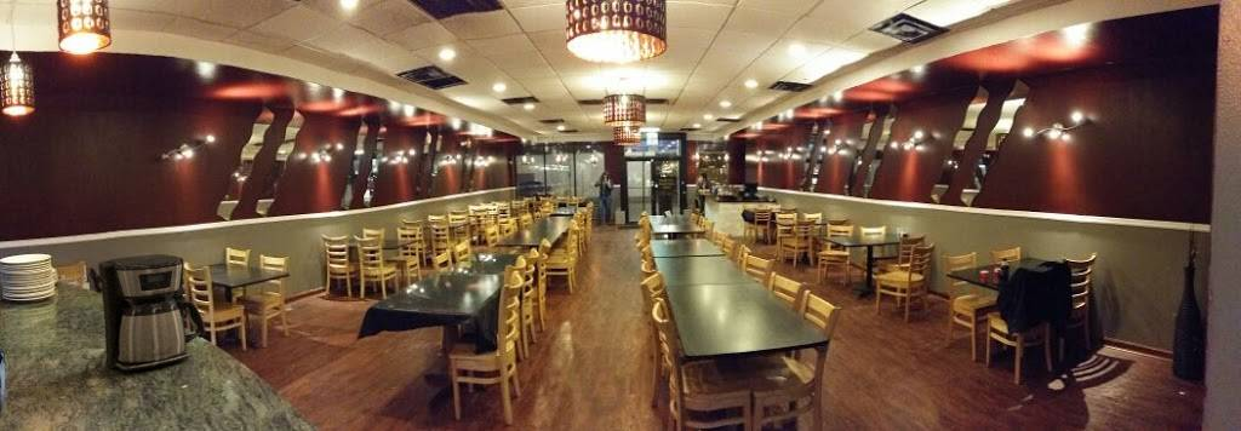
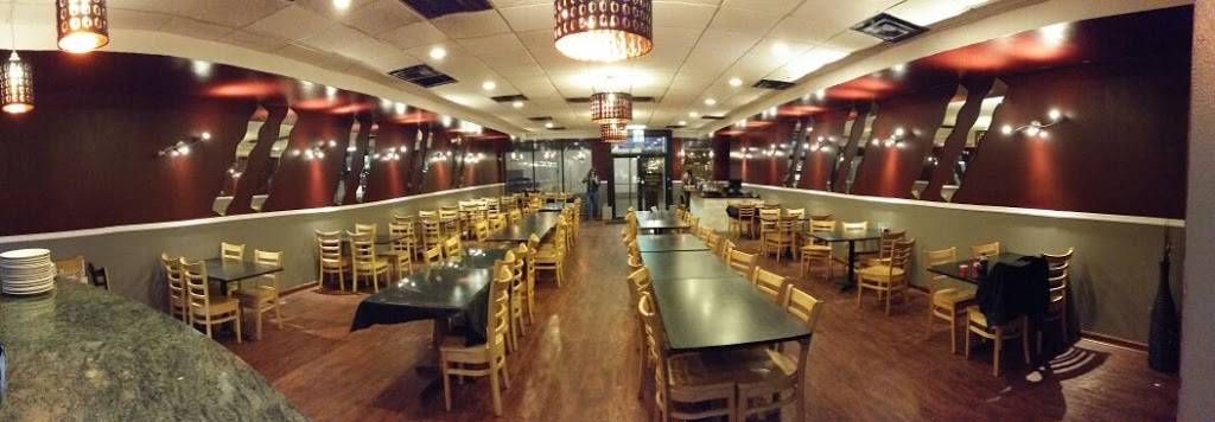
- coffee maker (154, 306)
